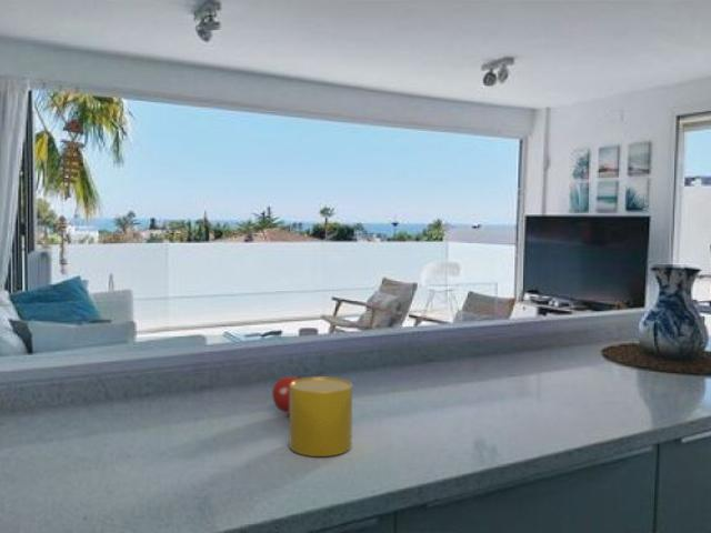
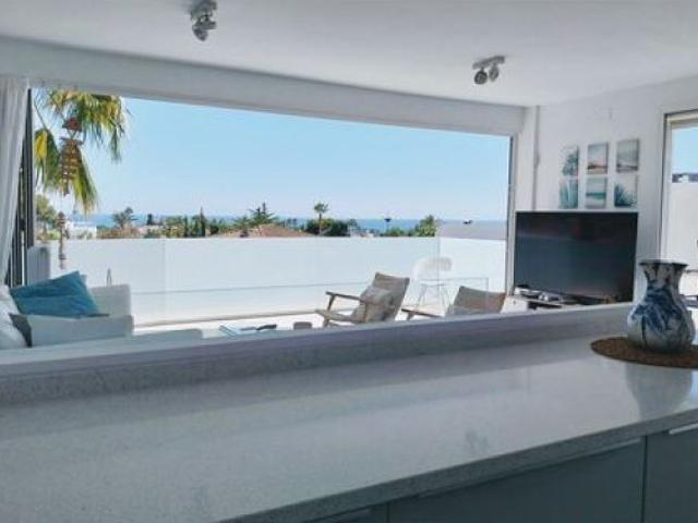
- fruit (289, 394)
- cup (320, 414)
